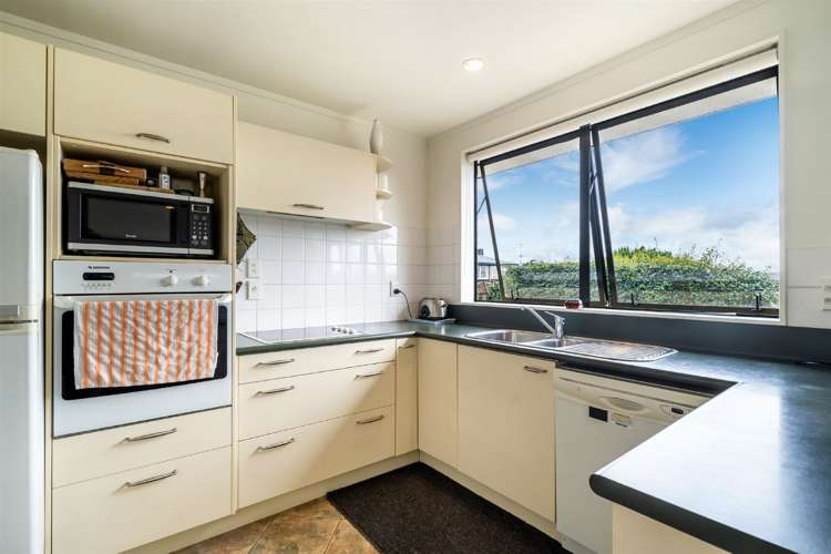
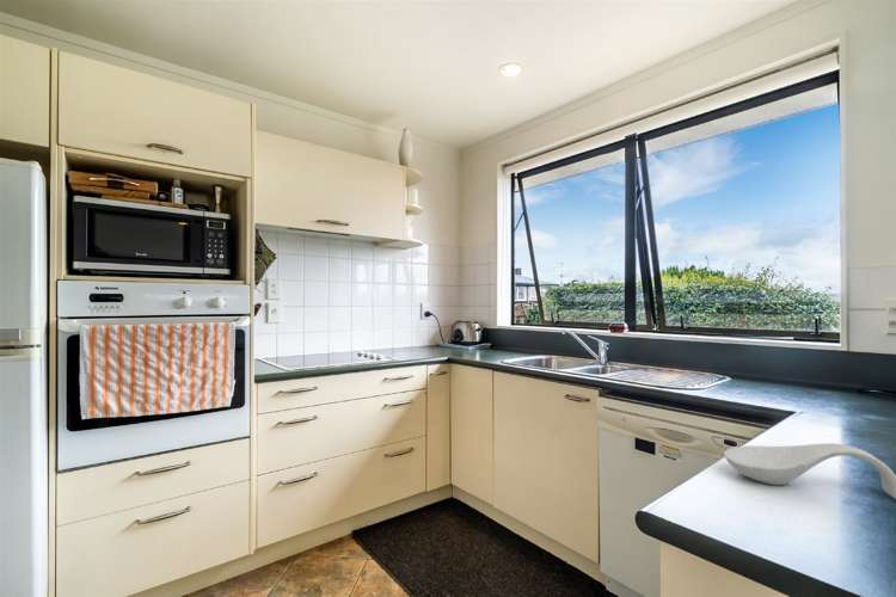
+ spoon rest (804, 462)
